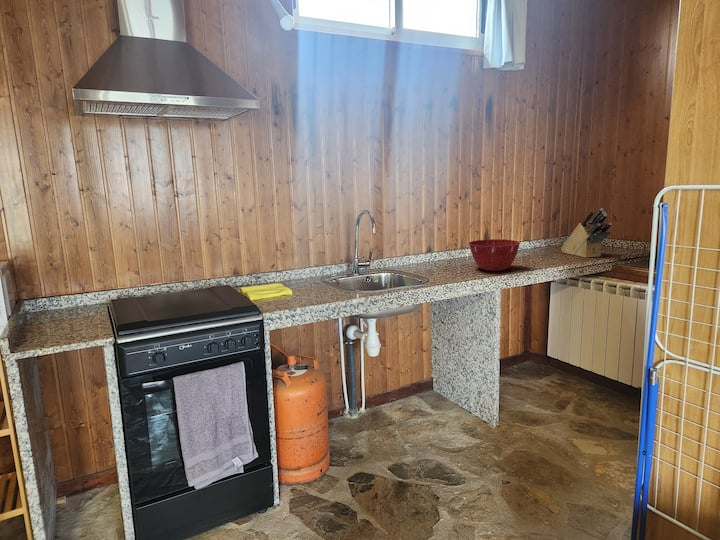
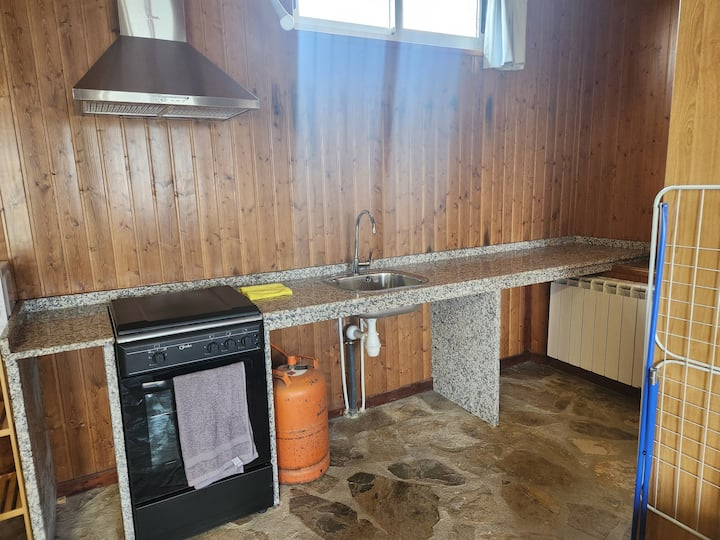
- mixing bowl (493, 255)
- knife block (585, 232)
